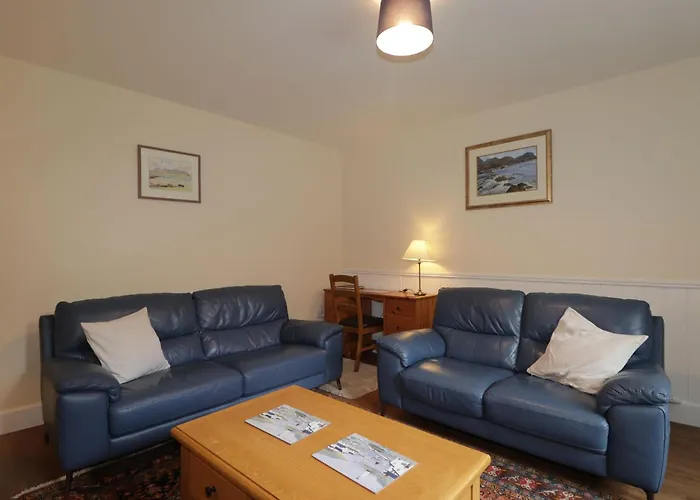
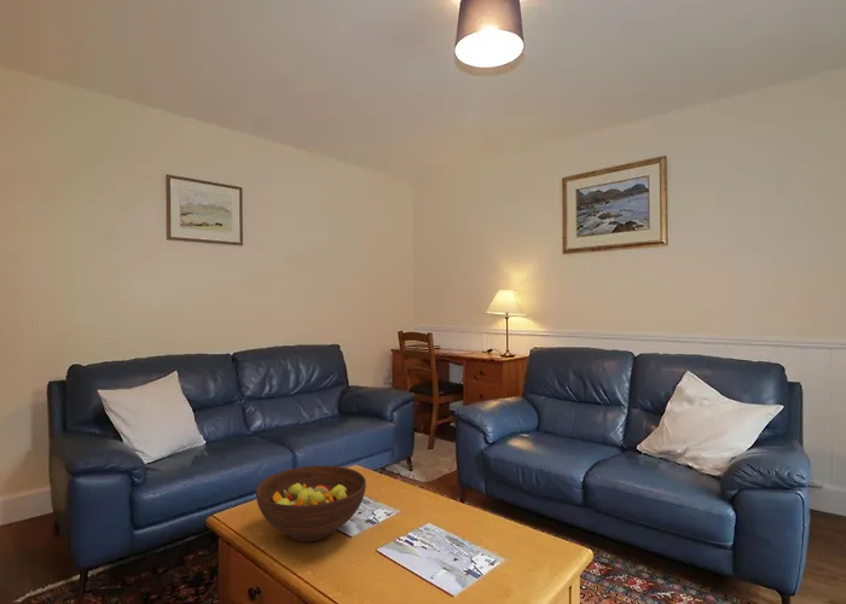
+ fruit bowl (312, 507)
